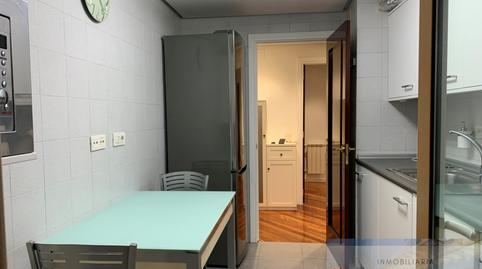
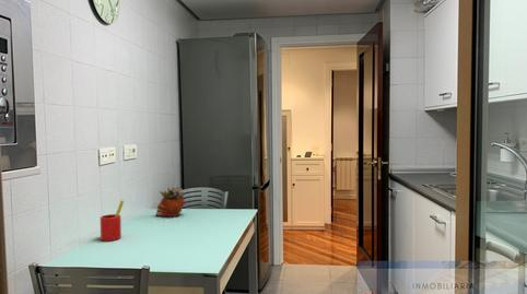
+ straw (113, 219)
+ succulent planter (169, 200)
